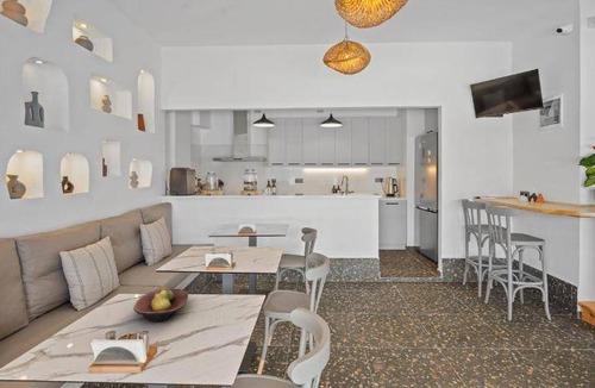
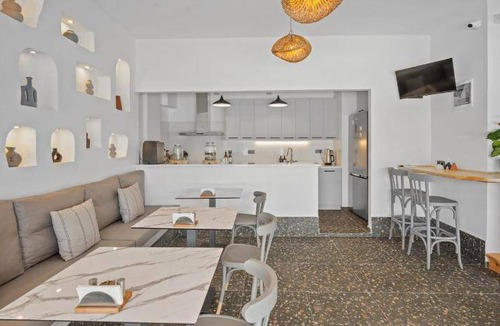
- fruit bowl (162, 300)
